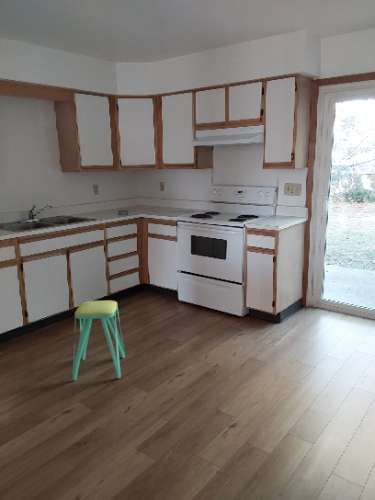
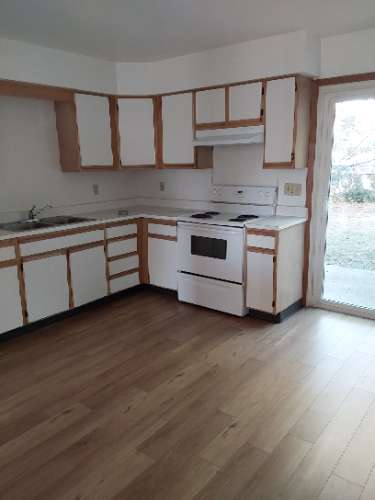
- stool (105, 334)
